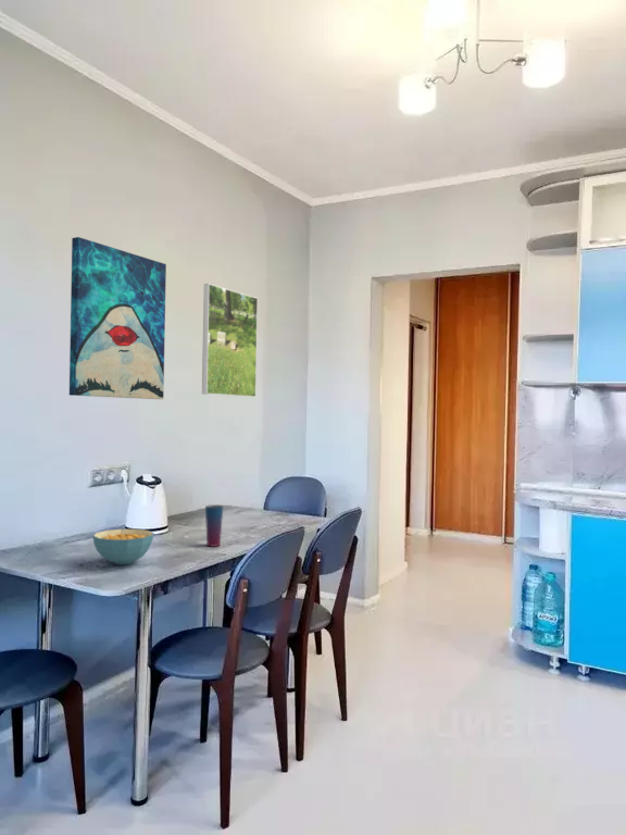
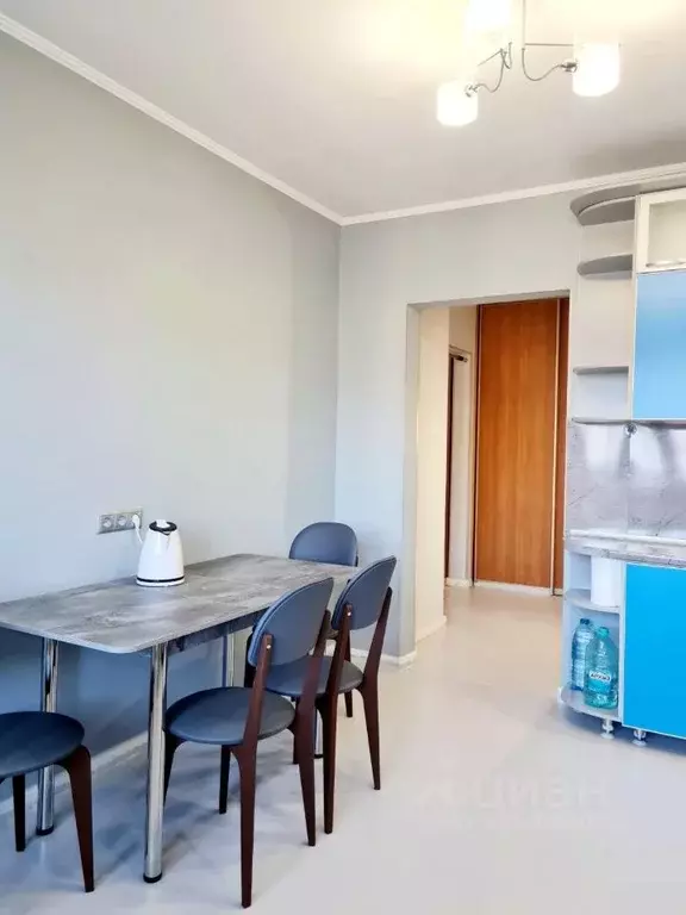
- wall art (121, 324)
- cereal bowl (123, 548)
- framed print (230, 342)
- cup (213, 525)
